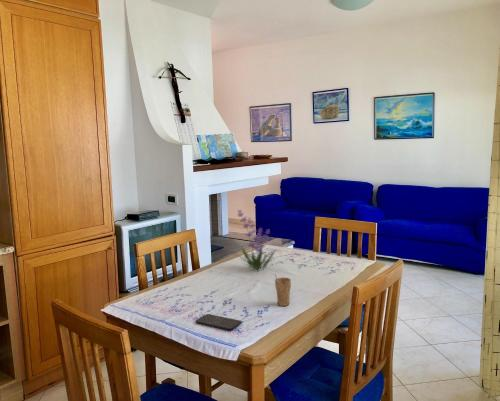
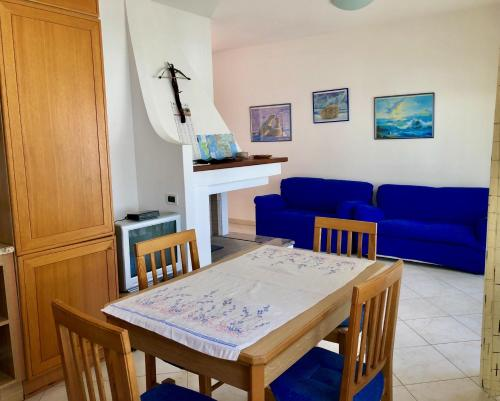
- smartphone (218, 321)
- cup (283, 288)
- plant (255, 239)
